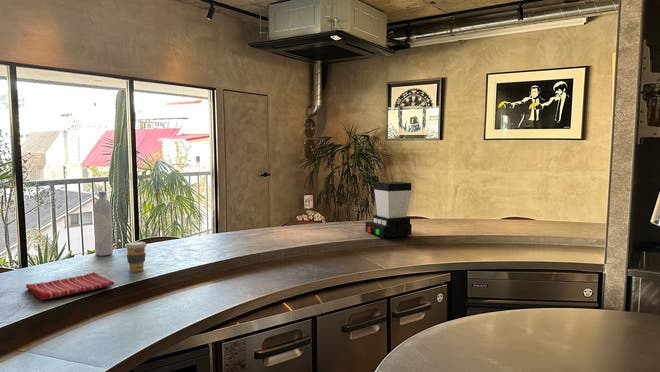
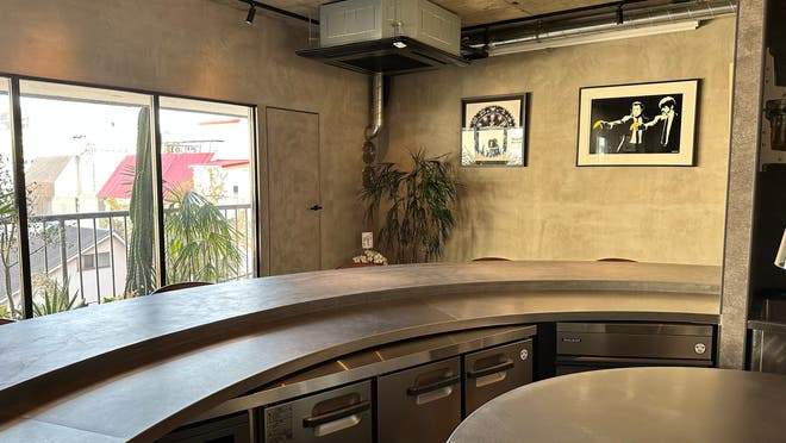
- coffee maker (385, 207)
- bottle (103, 222)
- coffee cup (136, 256)
- dish towel (70, 285)
